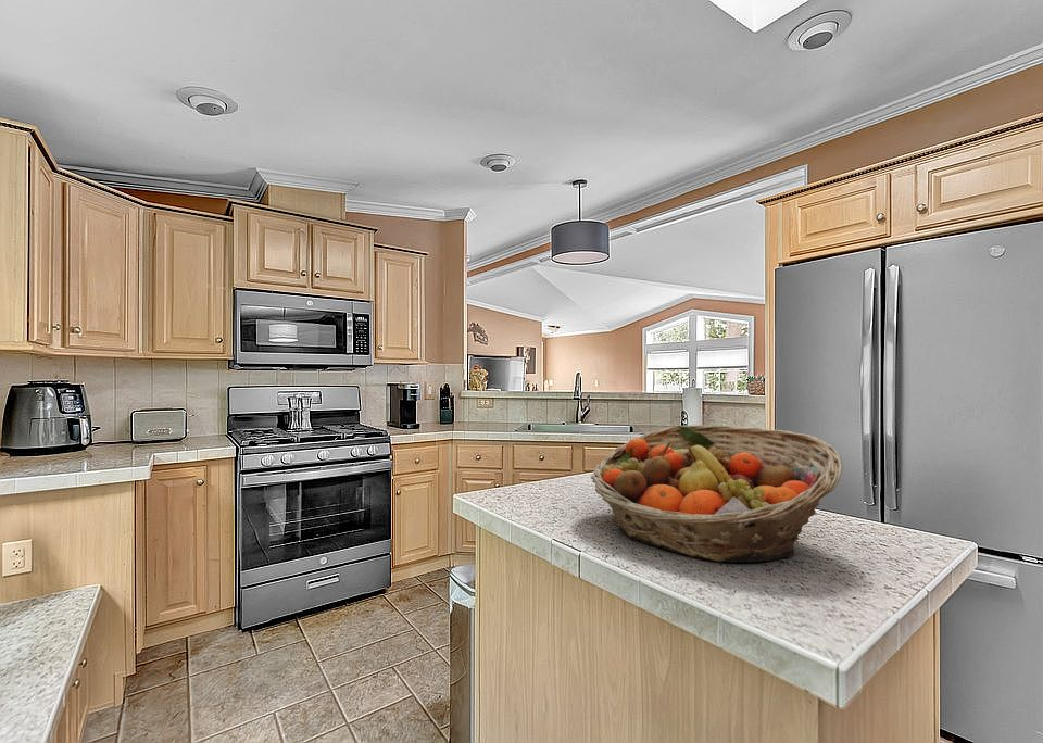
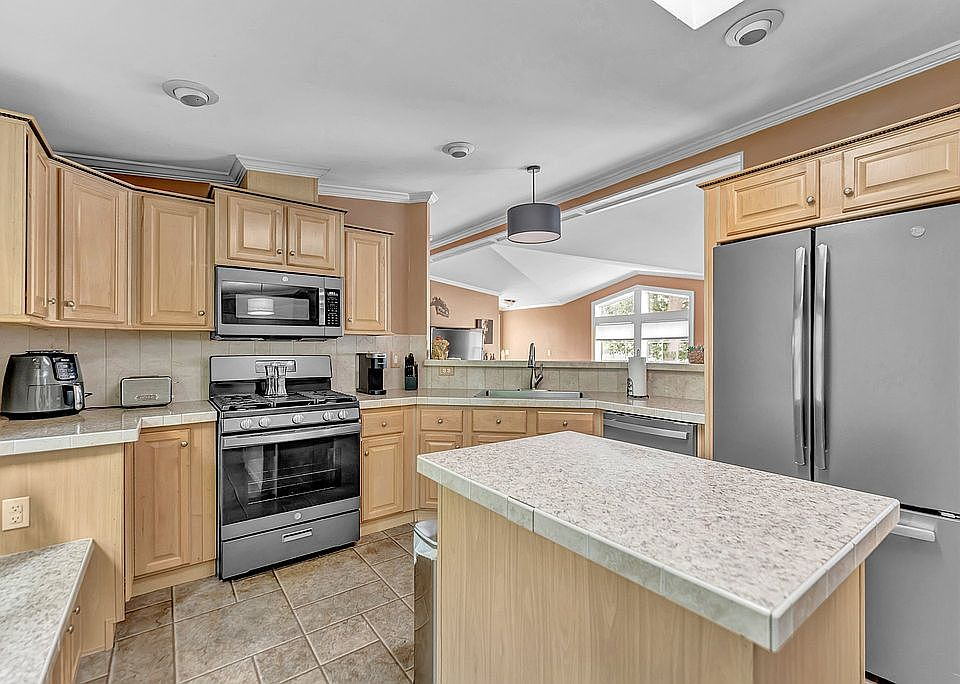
- fruit basket (705, 482)
